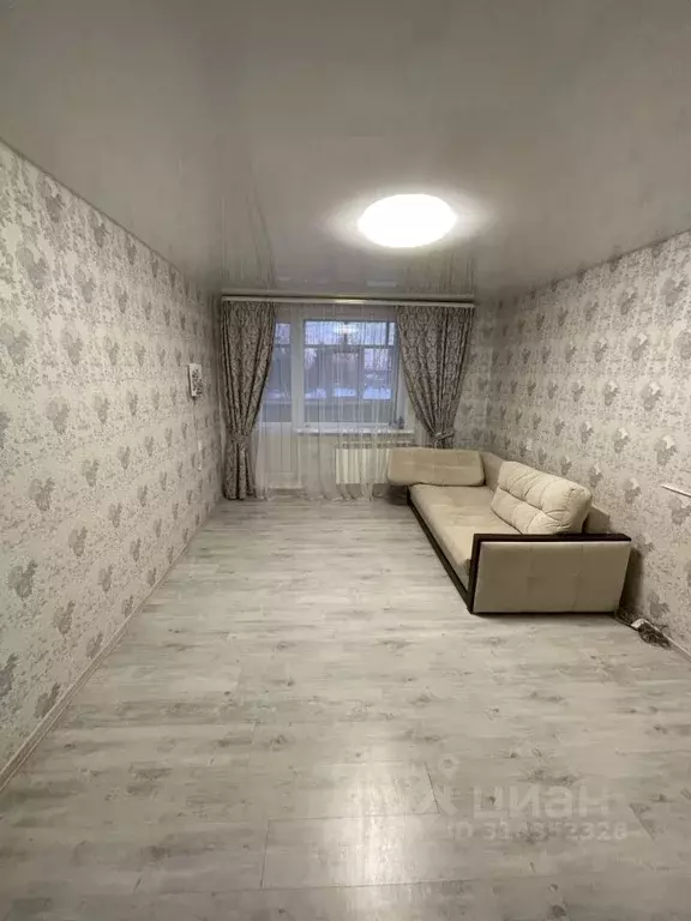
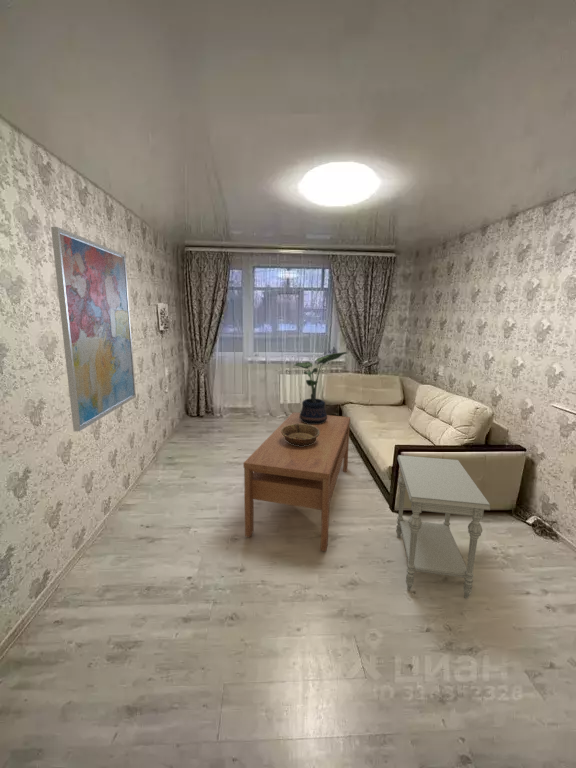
+ decorative bowl (300, 435)
+ side table (432, 523)
+ wall art (103, 331)
+ coffee table (306, 466)
+ potted plant (314, 387)
